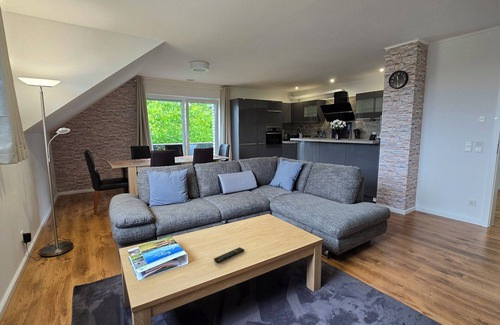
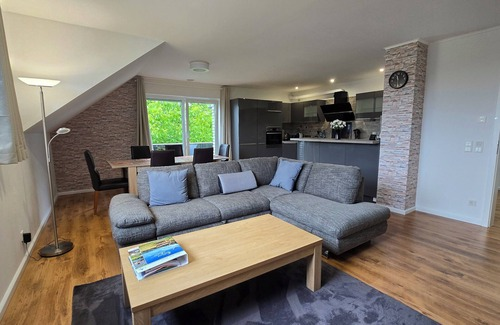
- remote control (229, 254)
